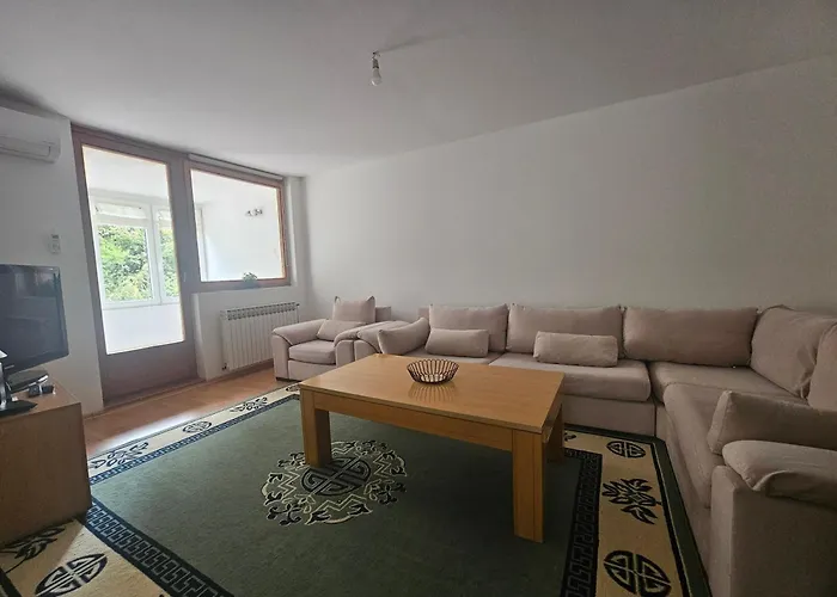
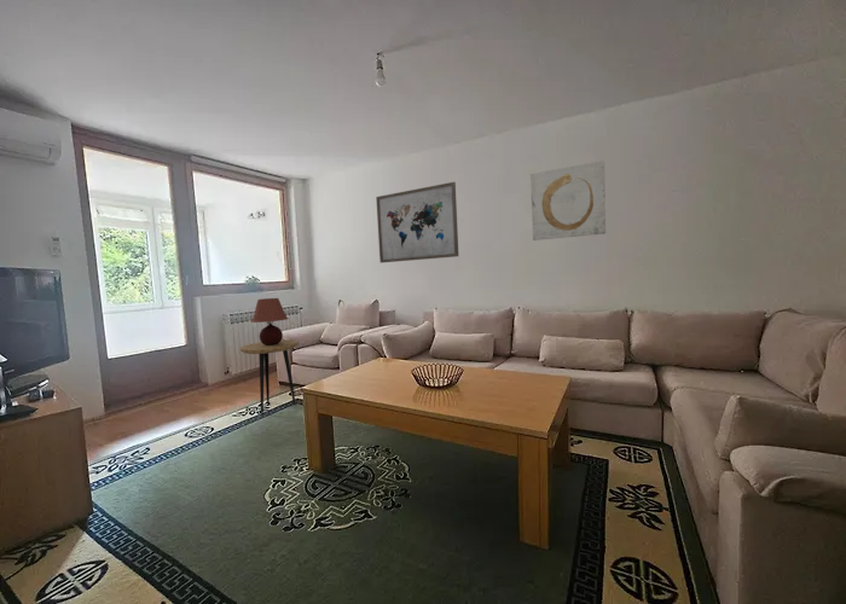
+ table lamp (270, 321)
+ wall art (567, 202)
+ wall art (415, 225)
+ side table (267, 376)
